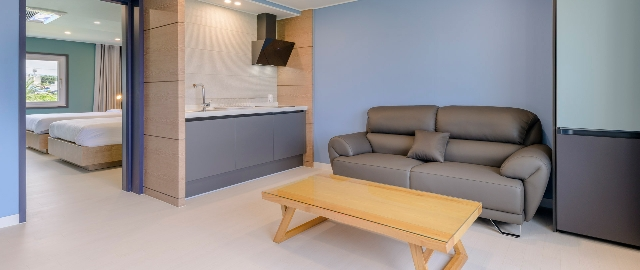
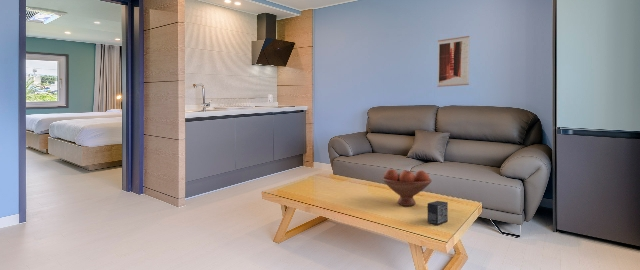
+ wall art (453, 62)
+ fruit bowl (406, 186)
+ small box (437, 212)
